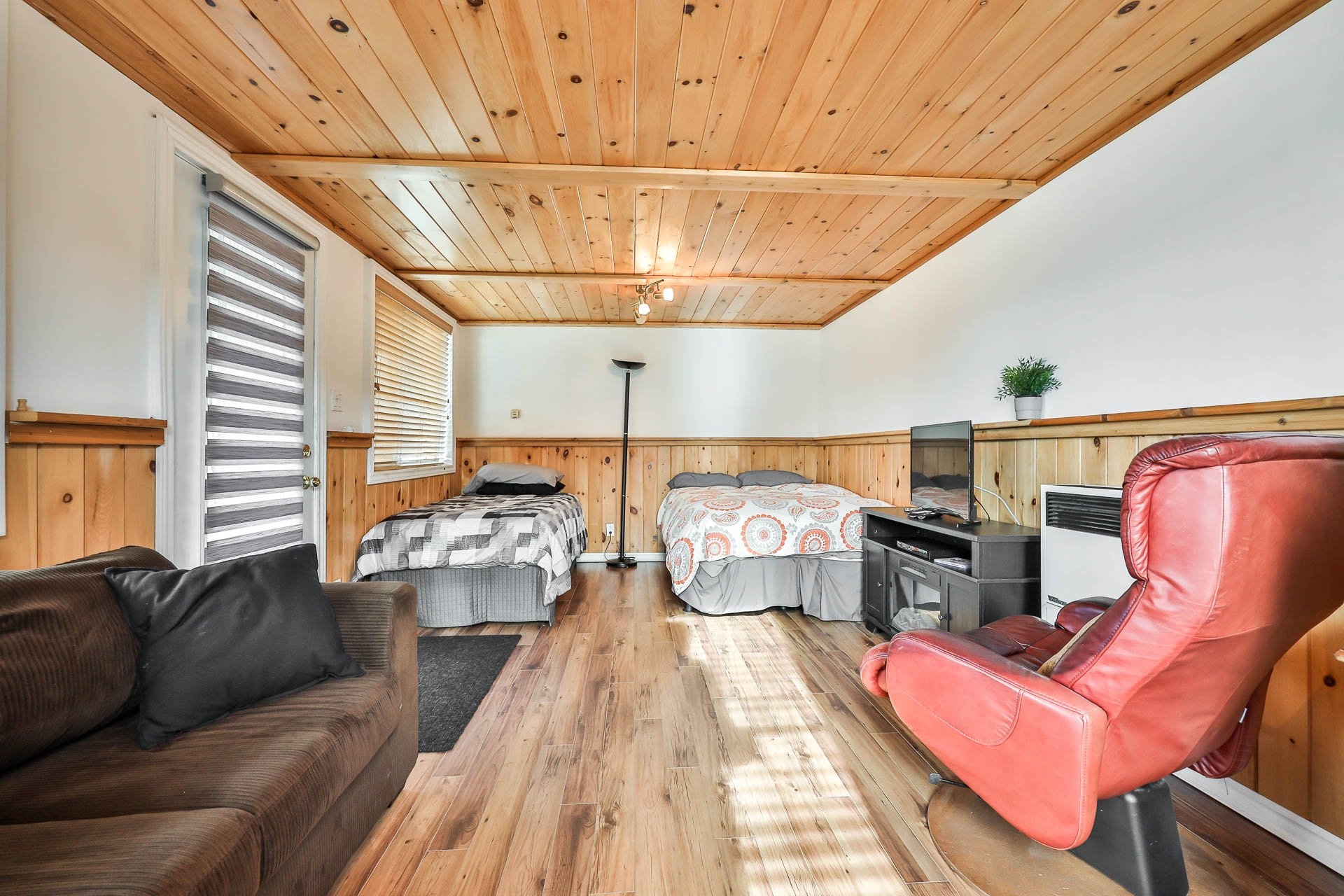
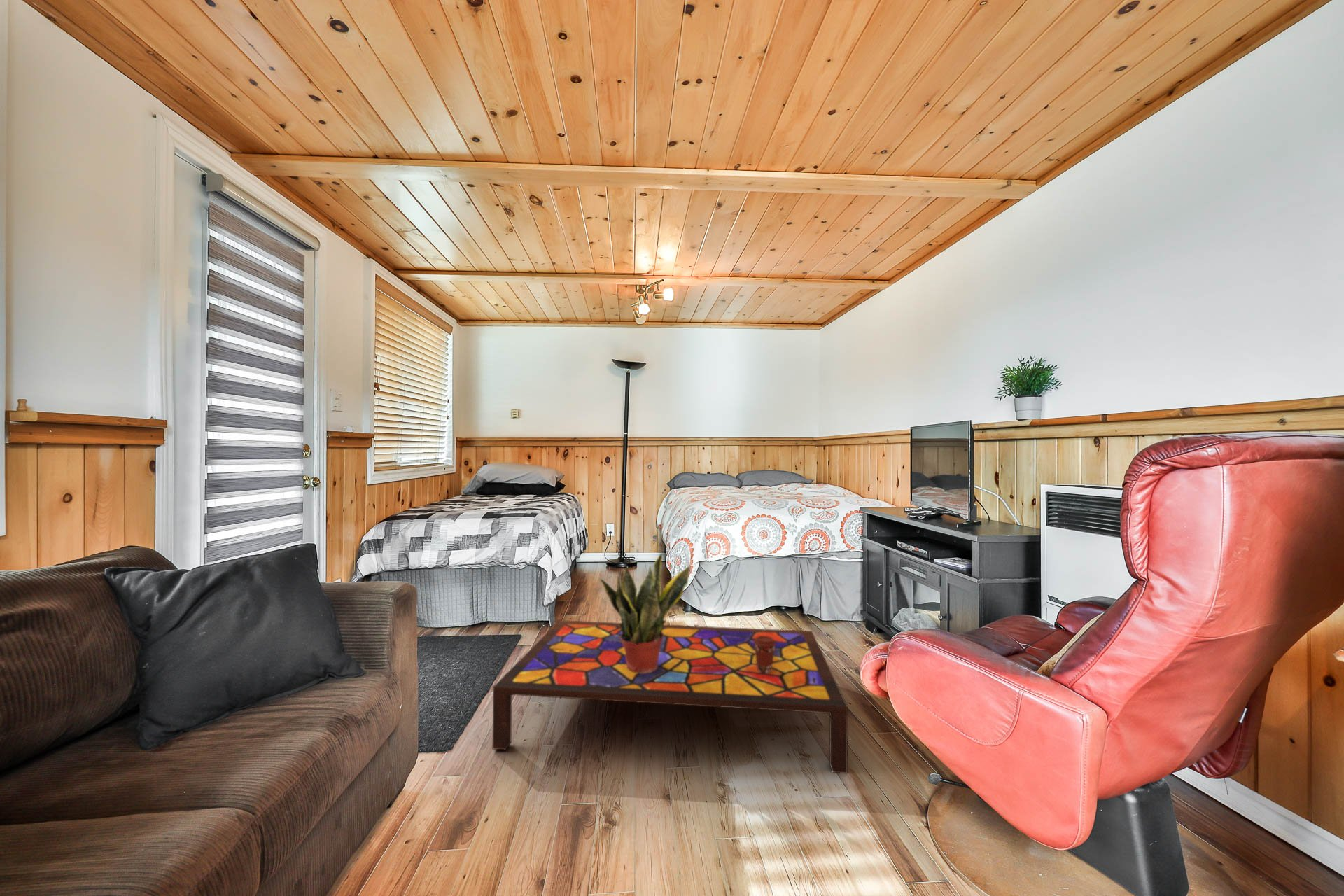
+ potted plant (647, 606)
+ coffee table (674, 682)
+ coffee cup (764, 654)
